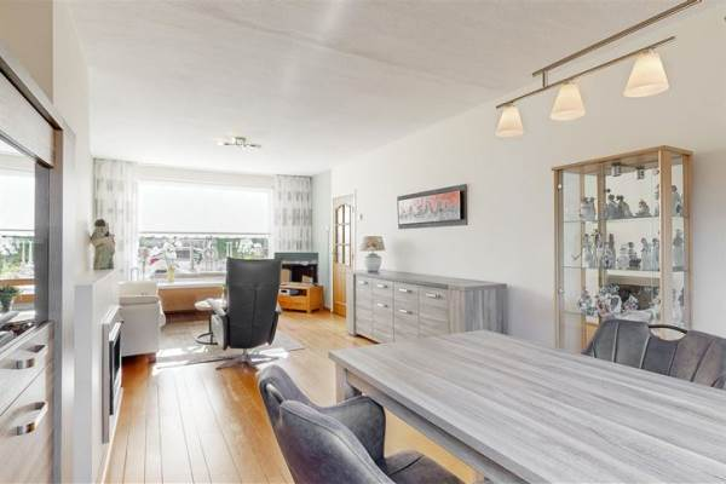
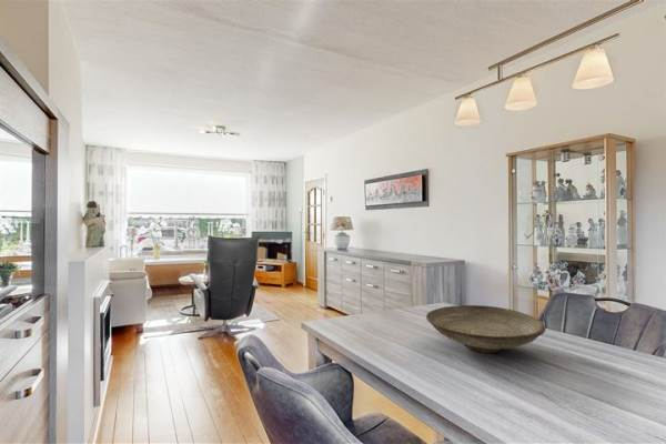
+ decorative bowl (482, 332)
